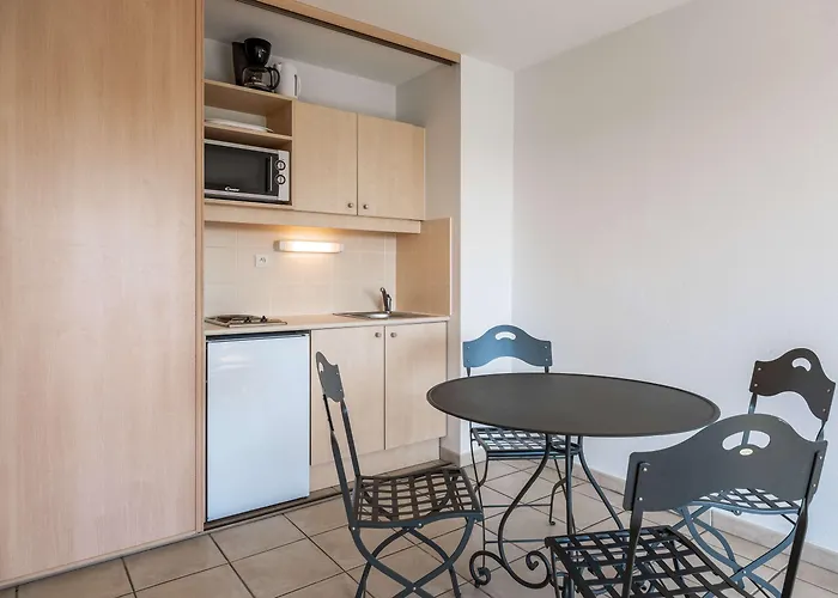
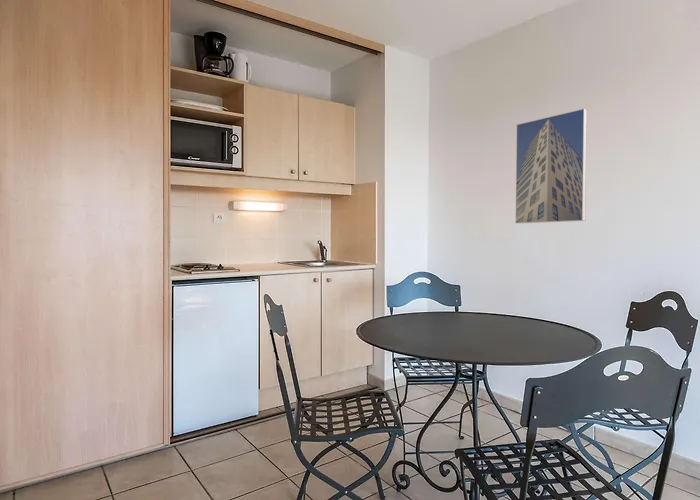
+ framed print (548, 169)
